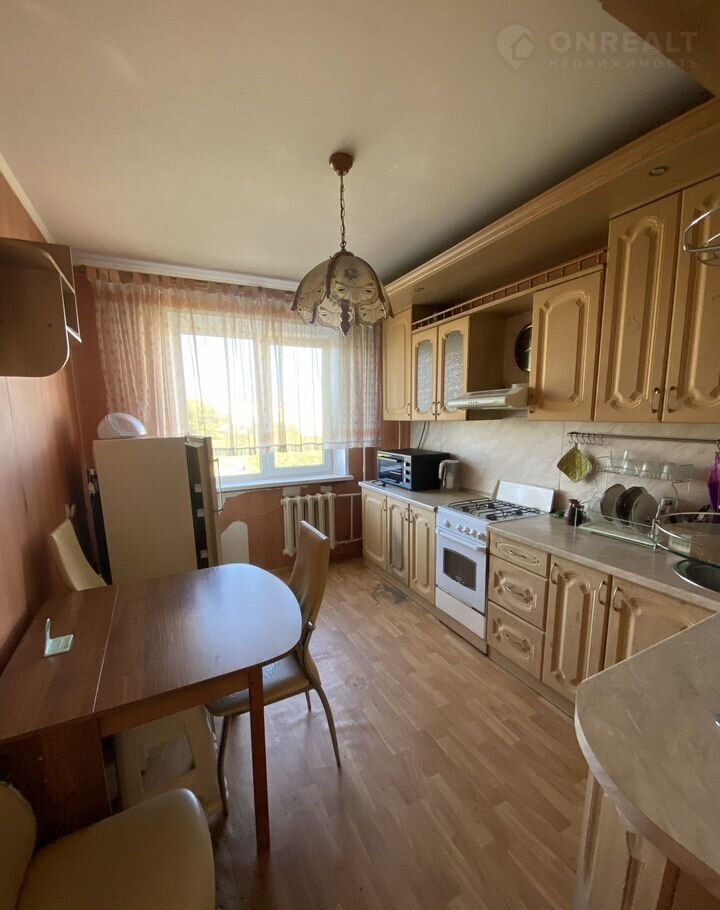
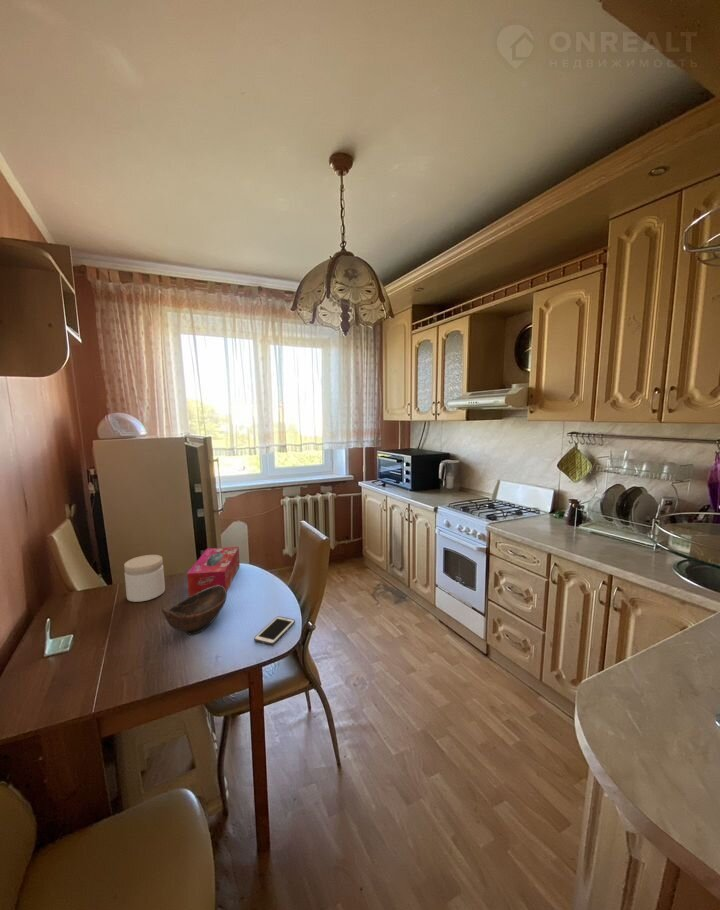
+ cell phone (275, 630)
+ tissue box (215, 569)
+ bowl (199, 609)
+ jar (145, 577)
